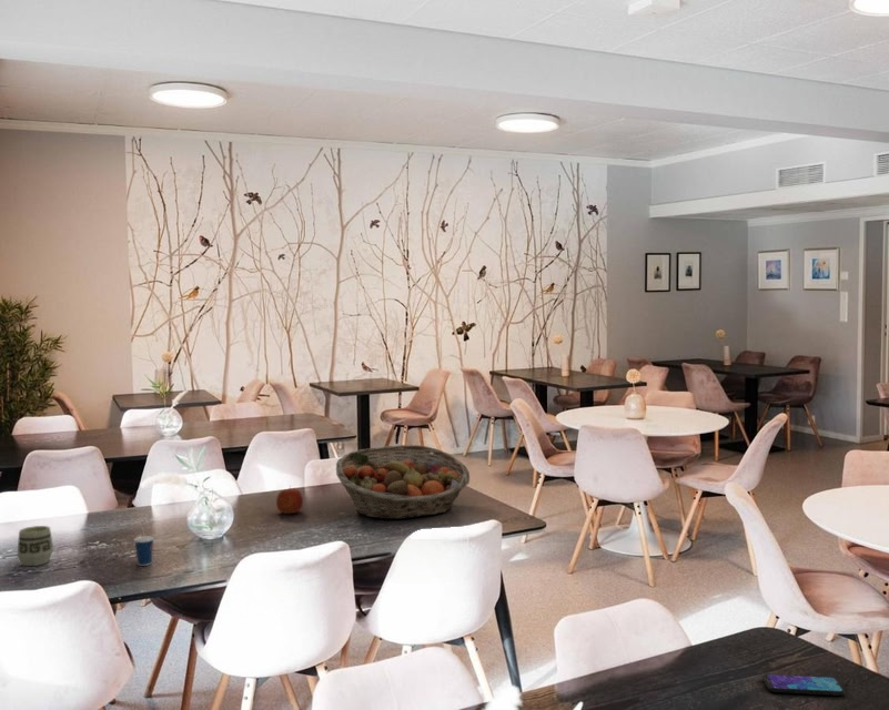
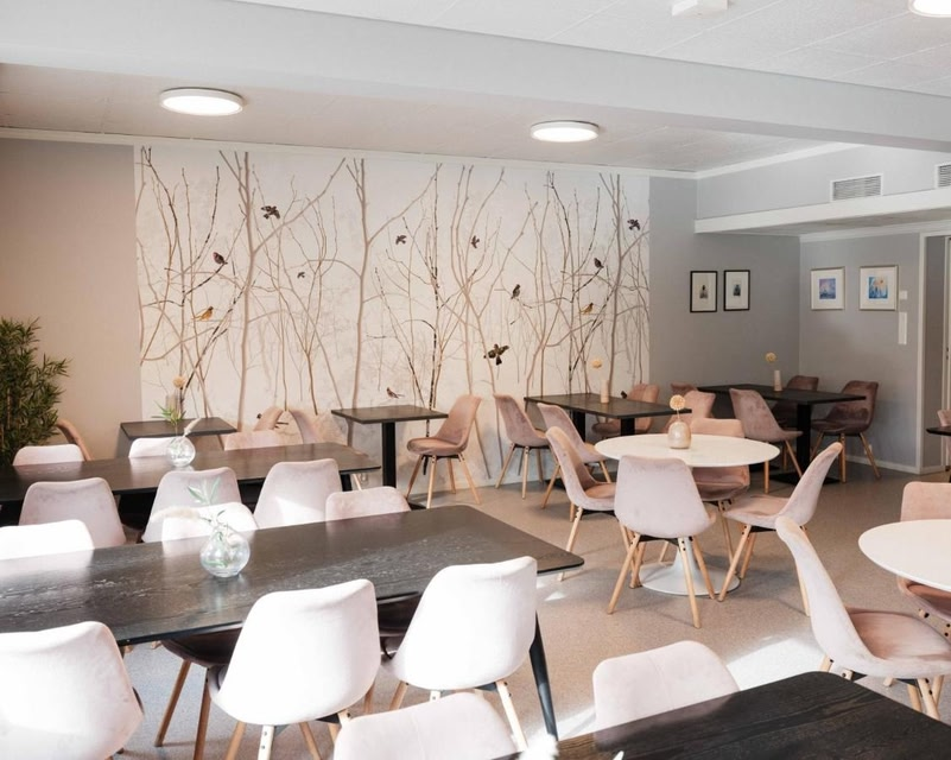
- apple (290, 498)
- fruit basket (403, 480)
- cup (34, 546)
- smartphone (802, 684)
- cup (143, 544)
